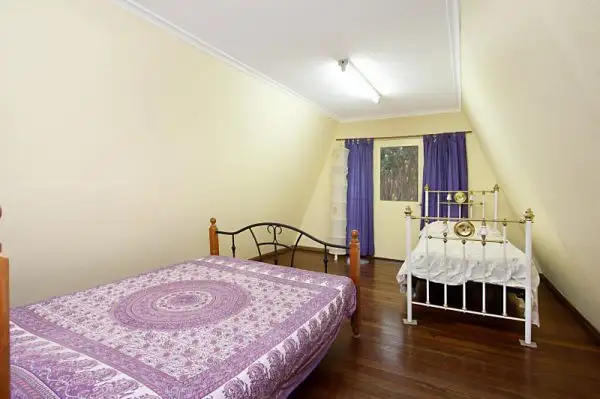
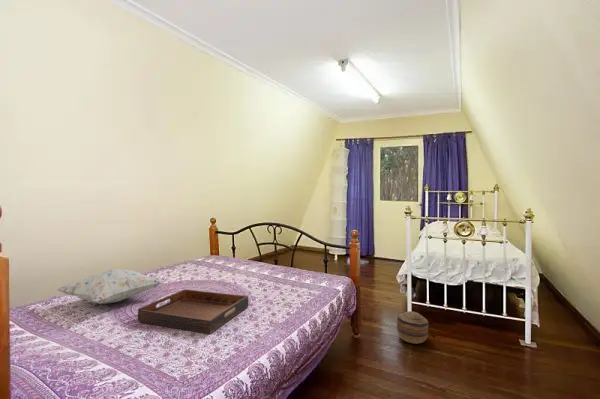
+ decorative pillow (114, 285)
+ serving tray (195, 308)
+ basket (412, 326)
